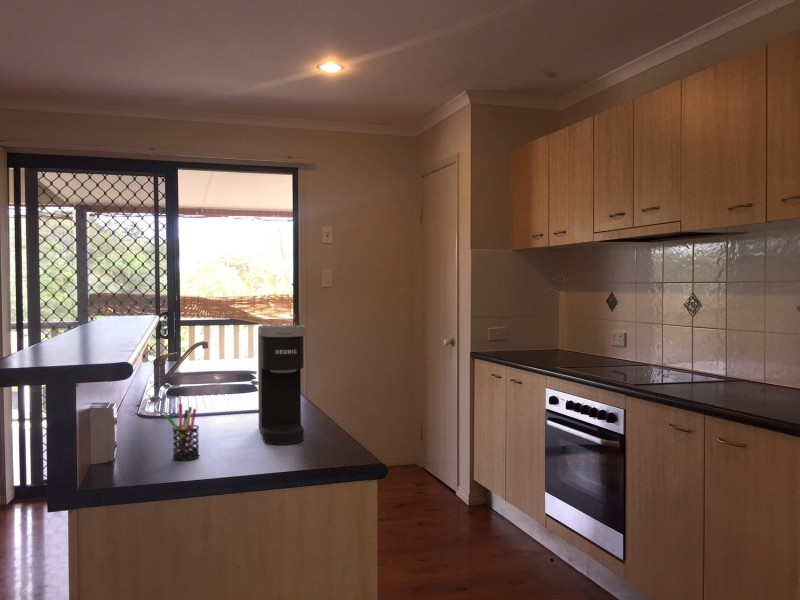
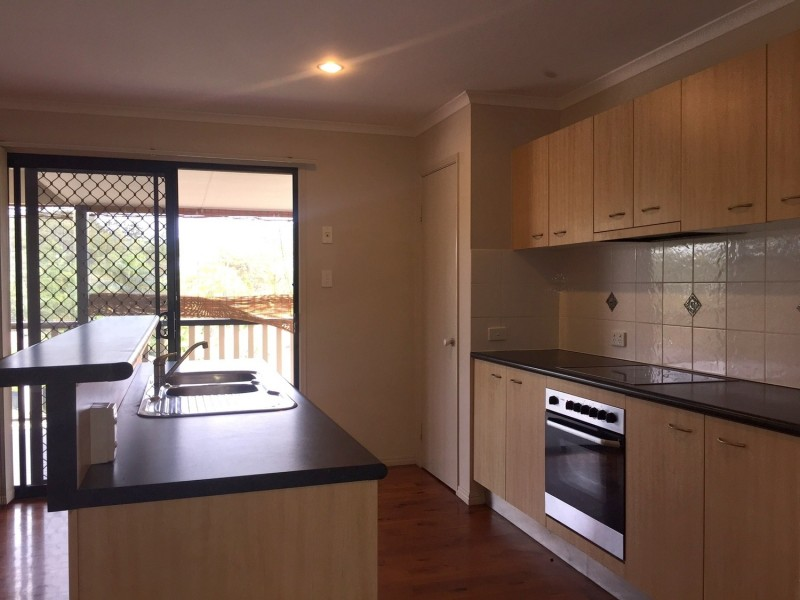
- pen holder (182, 431)
- coffee maker (280, 379)
